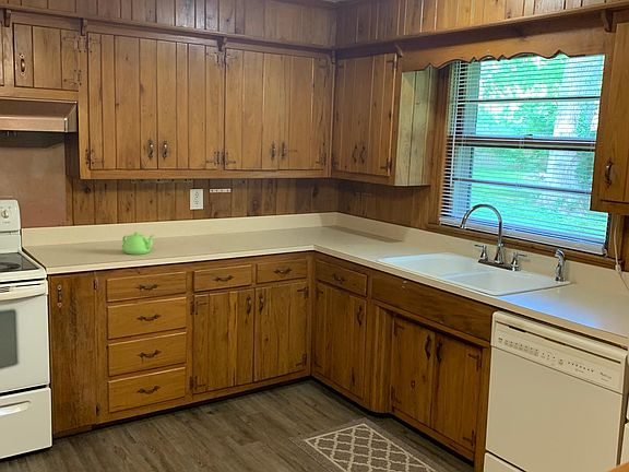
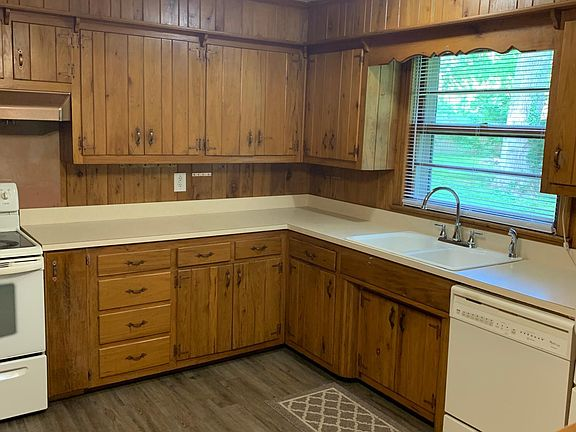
- teapot (138, 243)
